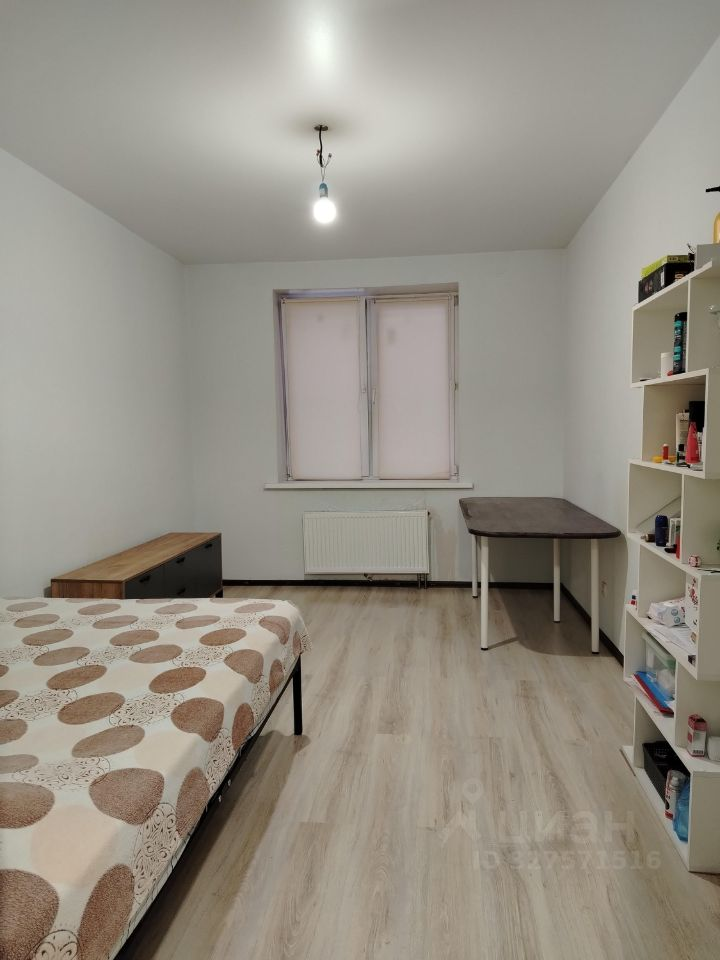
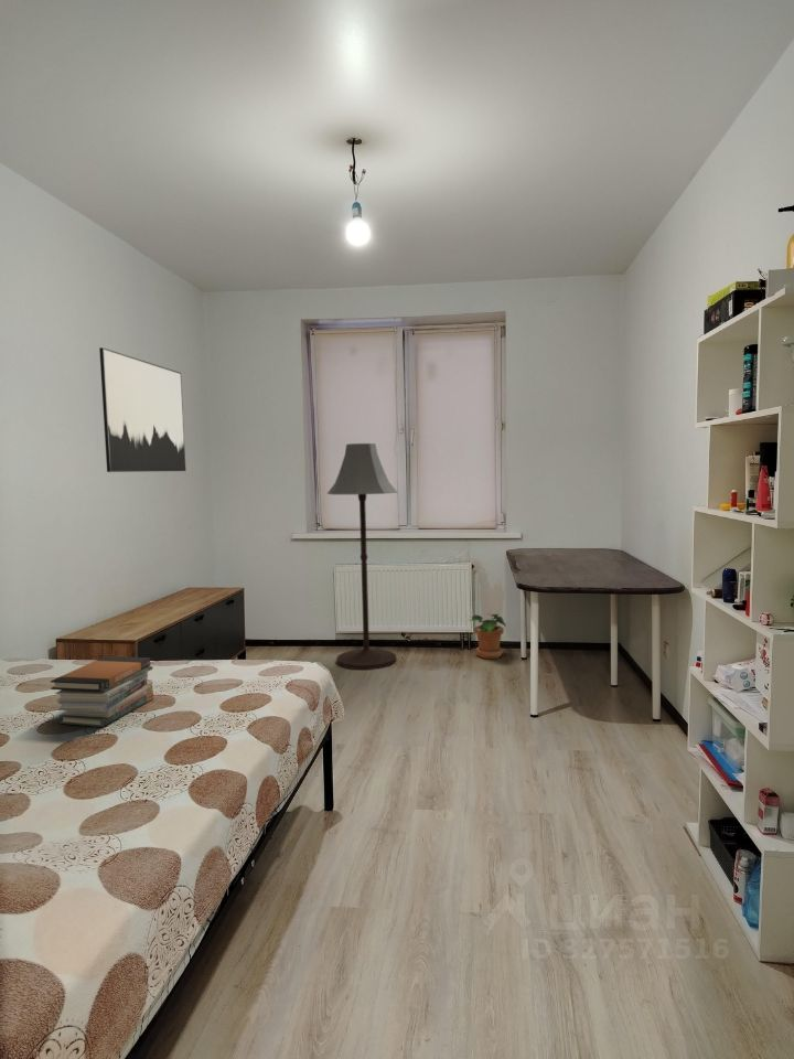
+ floor lamp (363, 554)
+ book stack (105, 689)
+ wall art (148, 417)
+ potted plant (486, 635)
